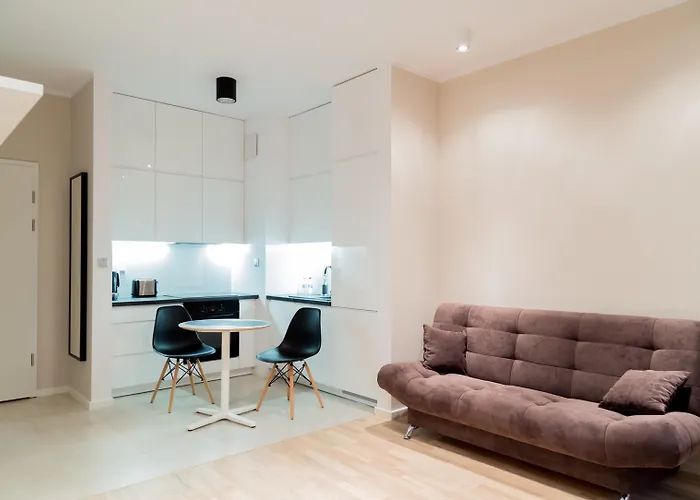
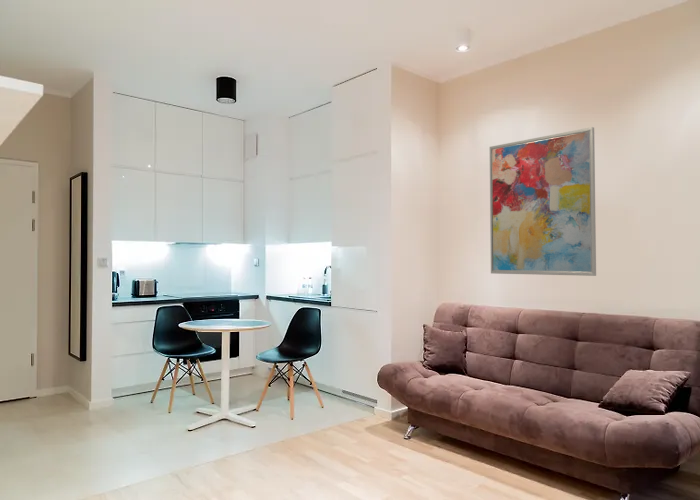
+ wall art (538, 206)
